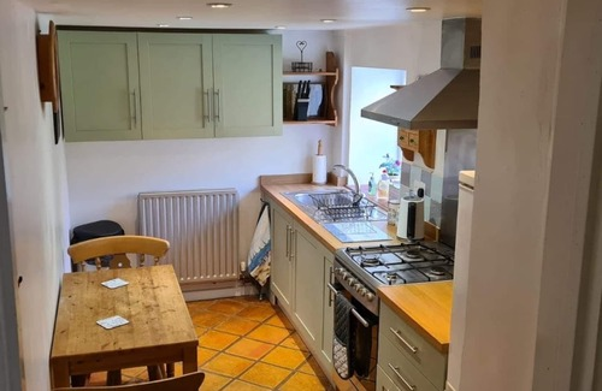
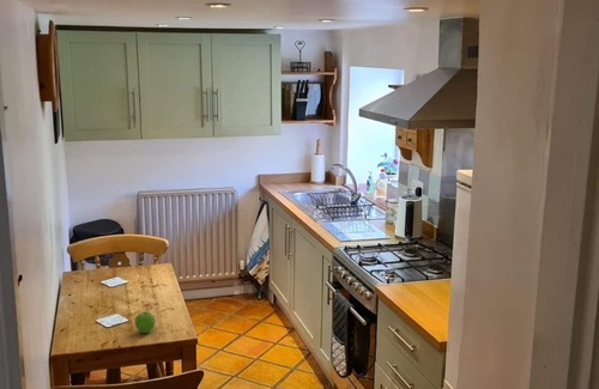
+ fruit (145, 322)
